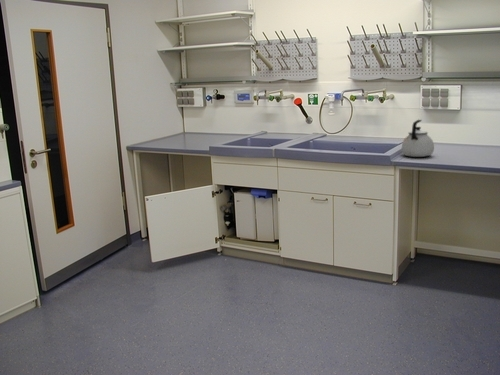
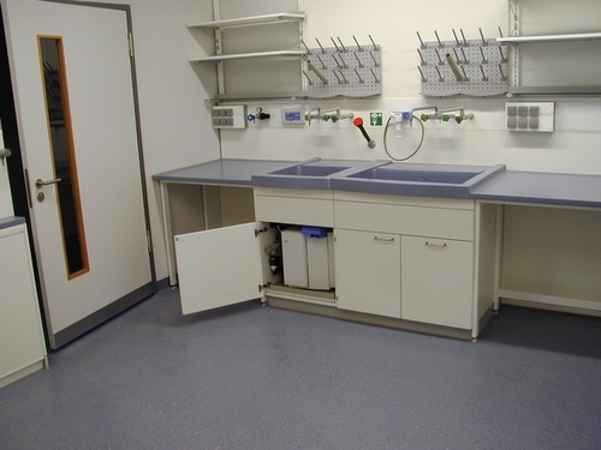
- kettle (417, 138)
